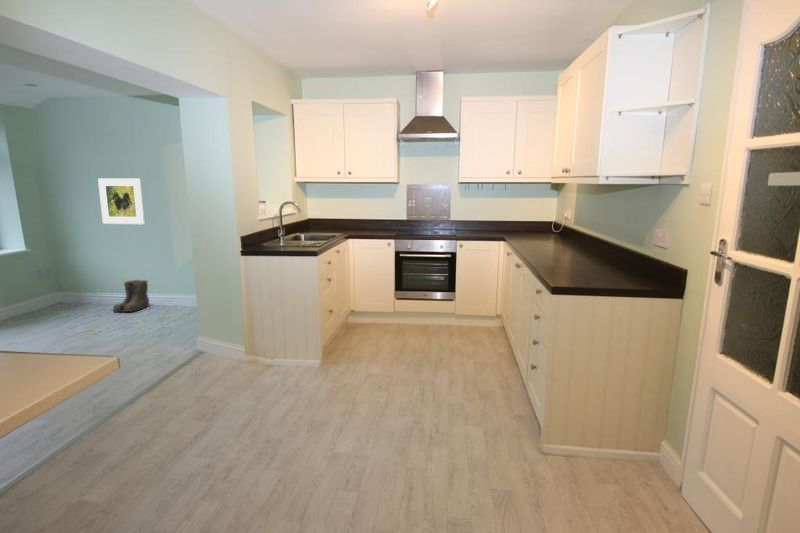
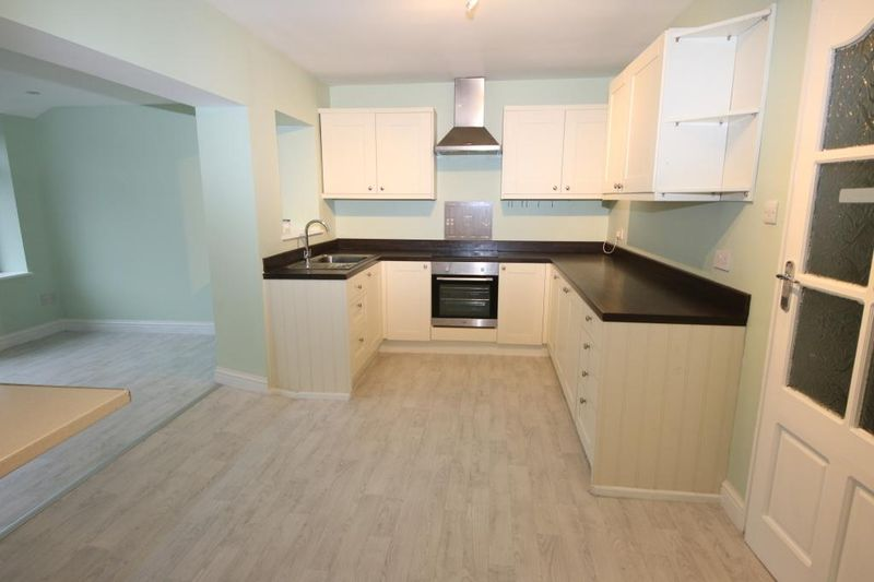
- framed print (121, 201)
- boots (131, 295)
